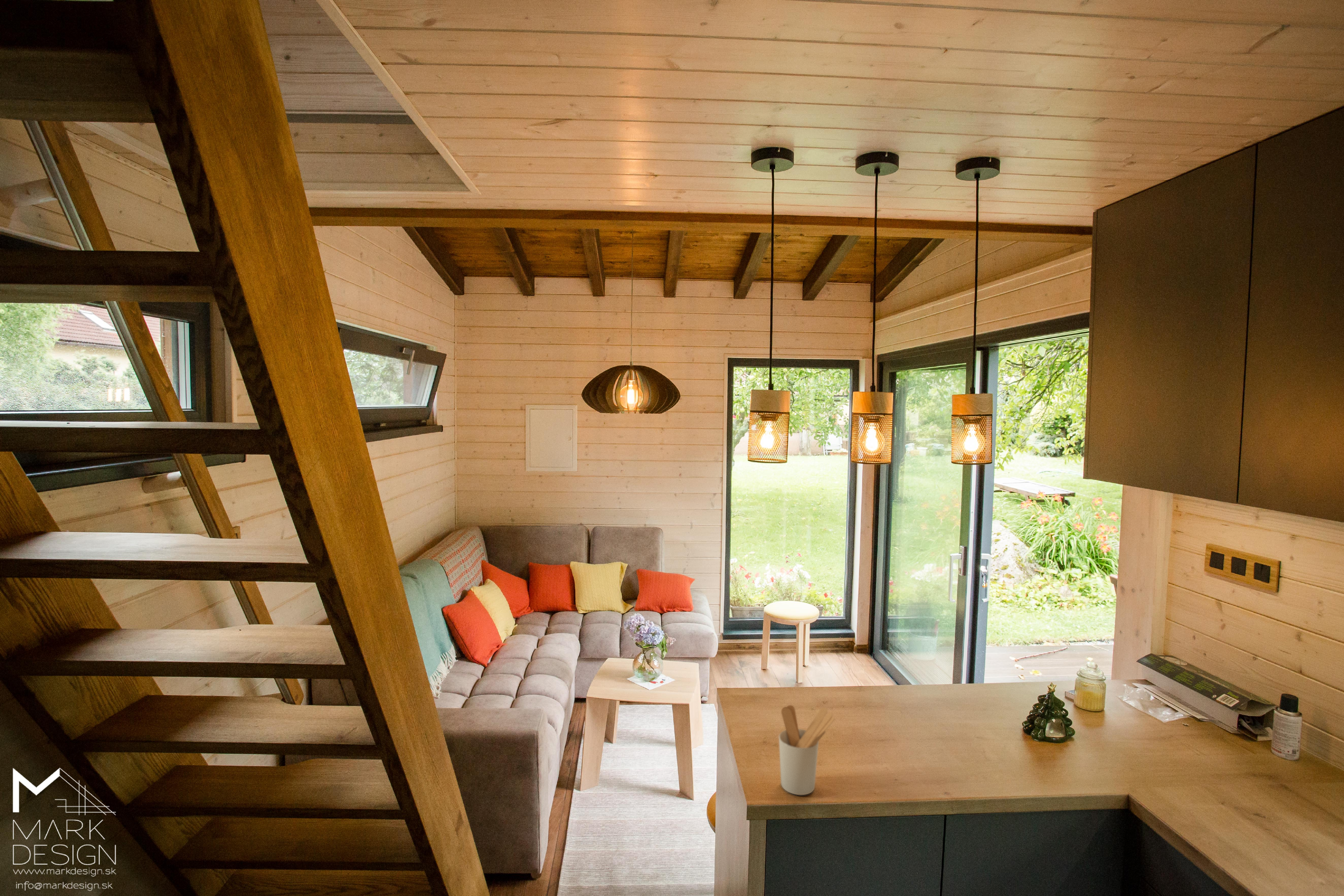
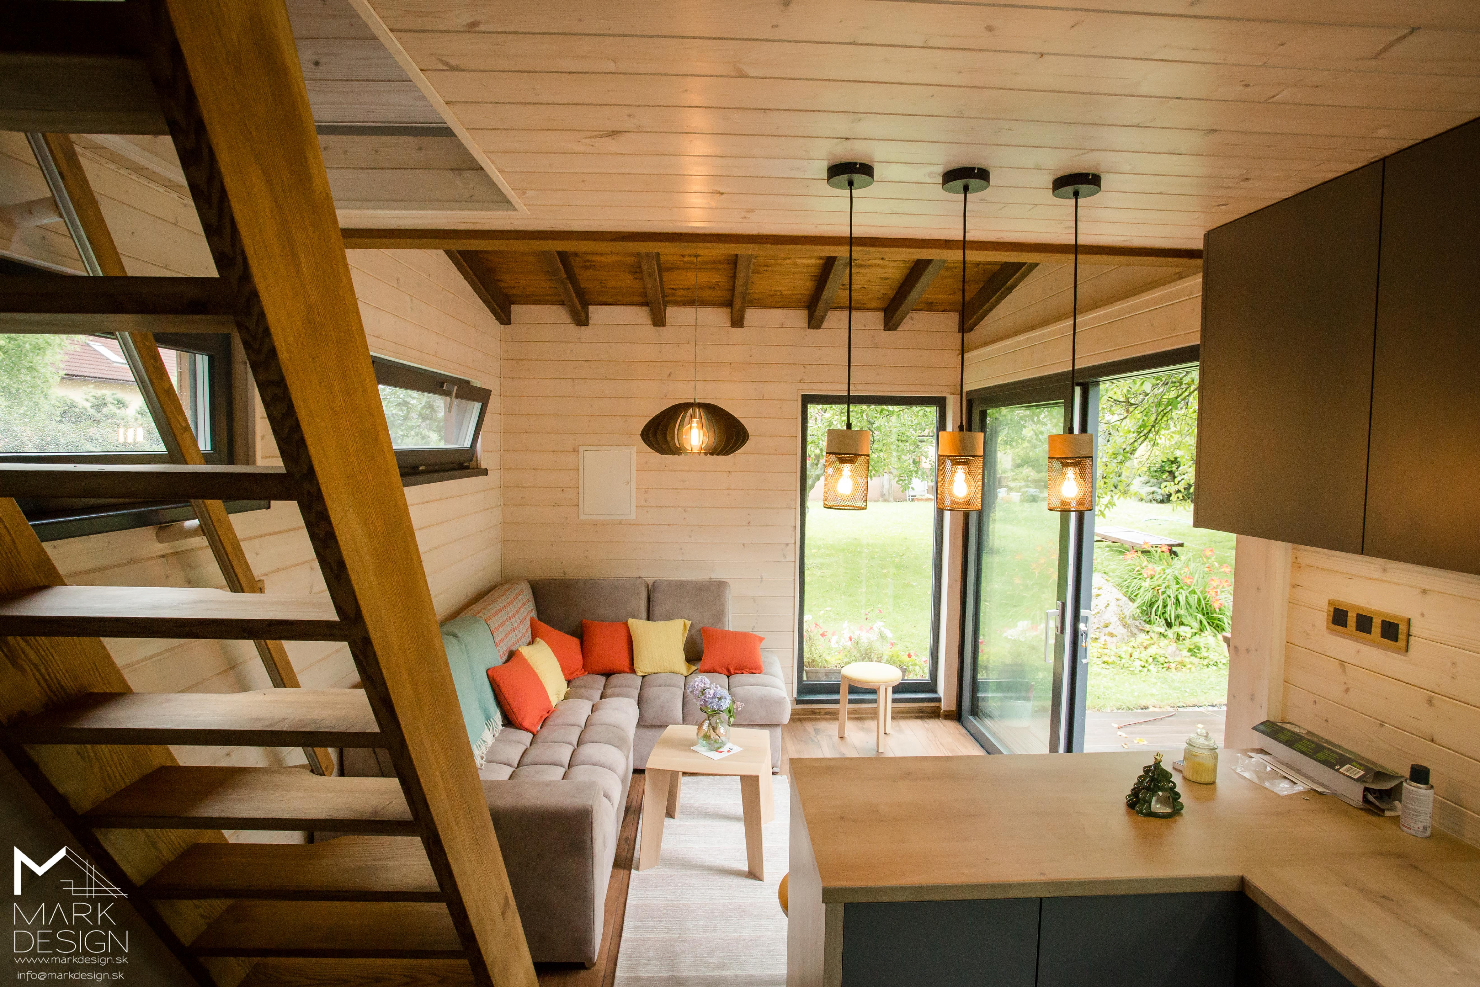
- utensil holder (807, 748)
